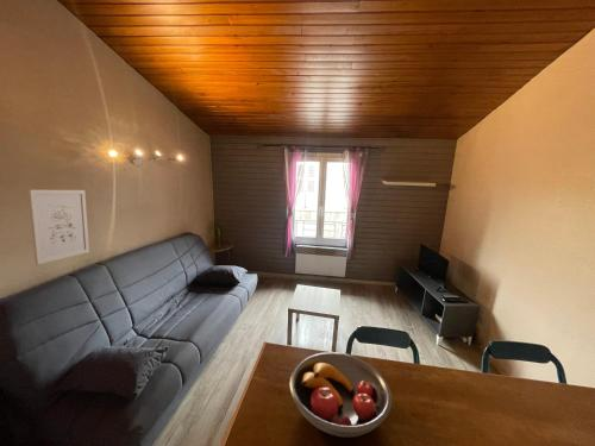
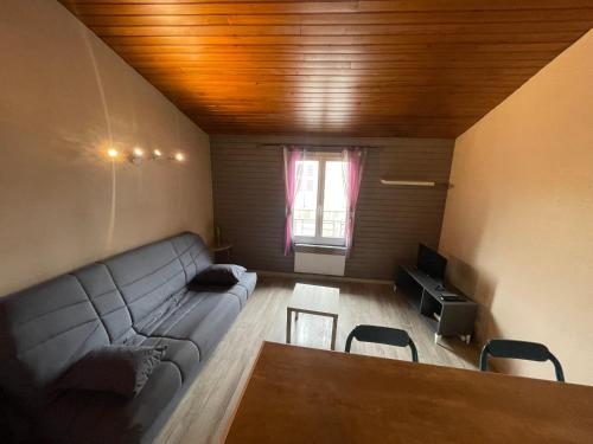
- wall art (62, 224)
- fruit bowl (338, 392)
